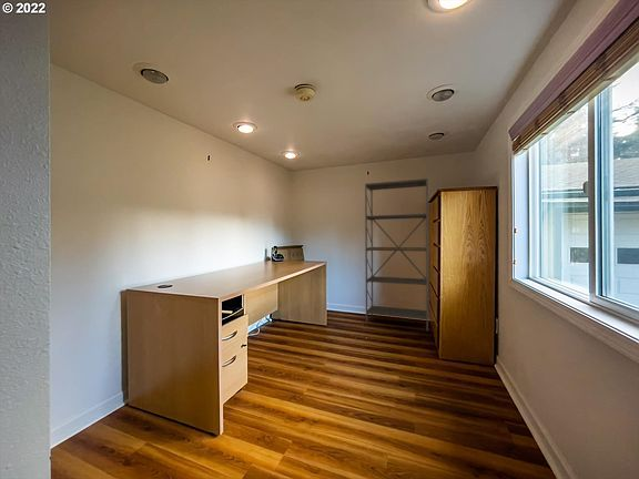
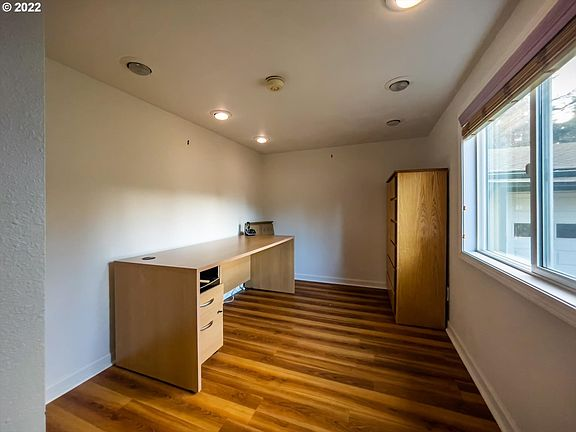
- shelving unit (394, 253)
